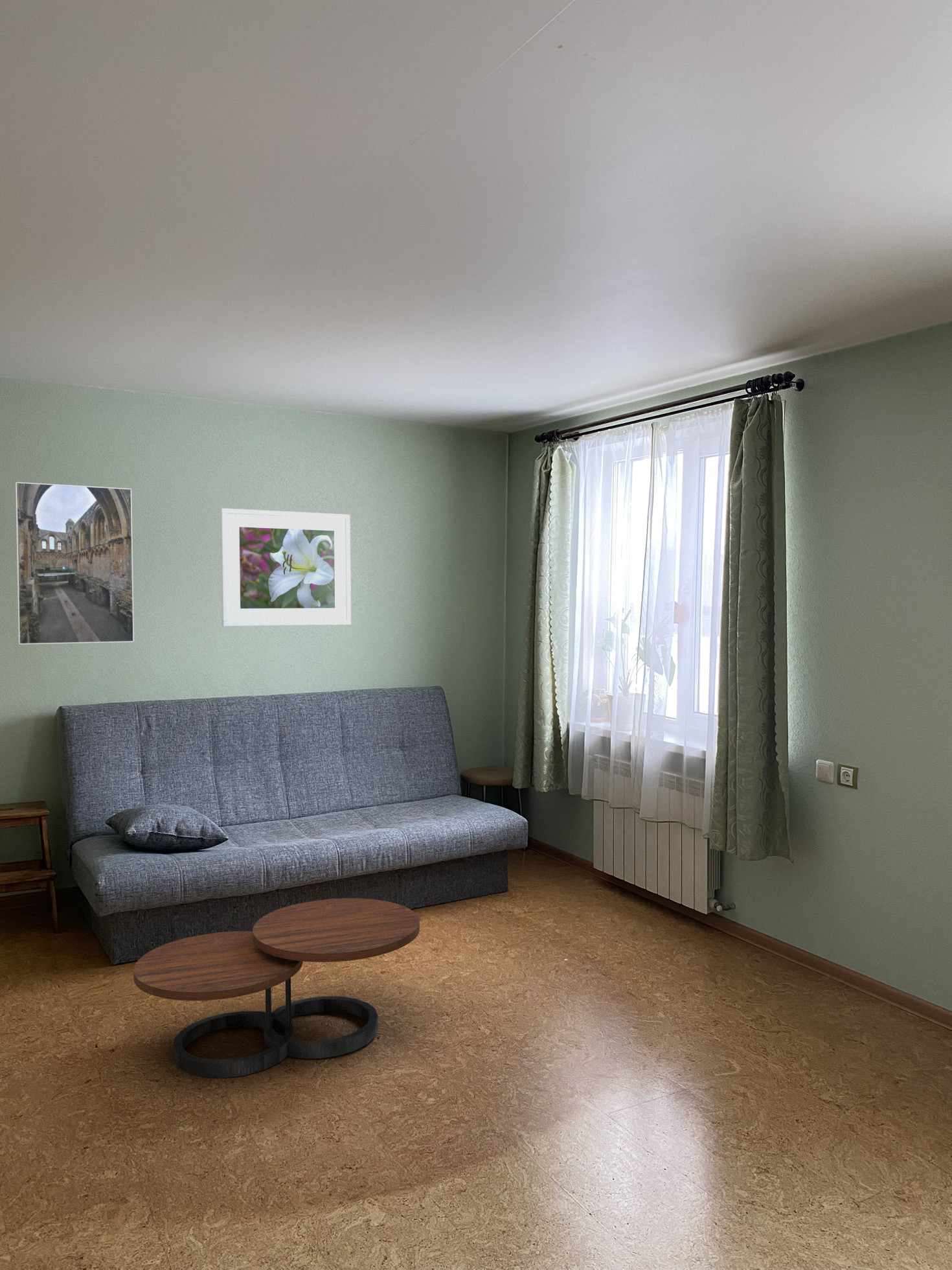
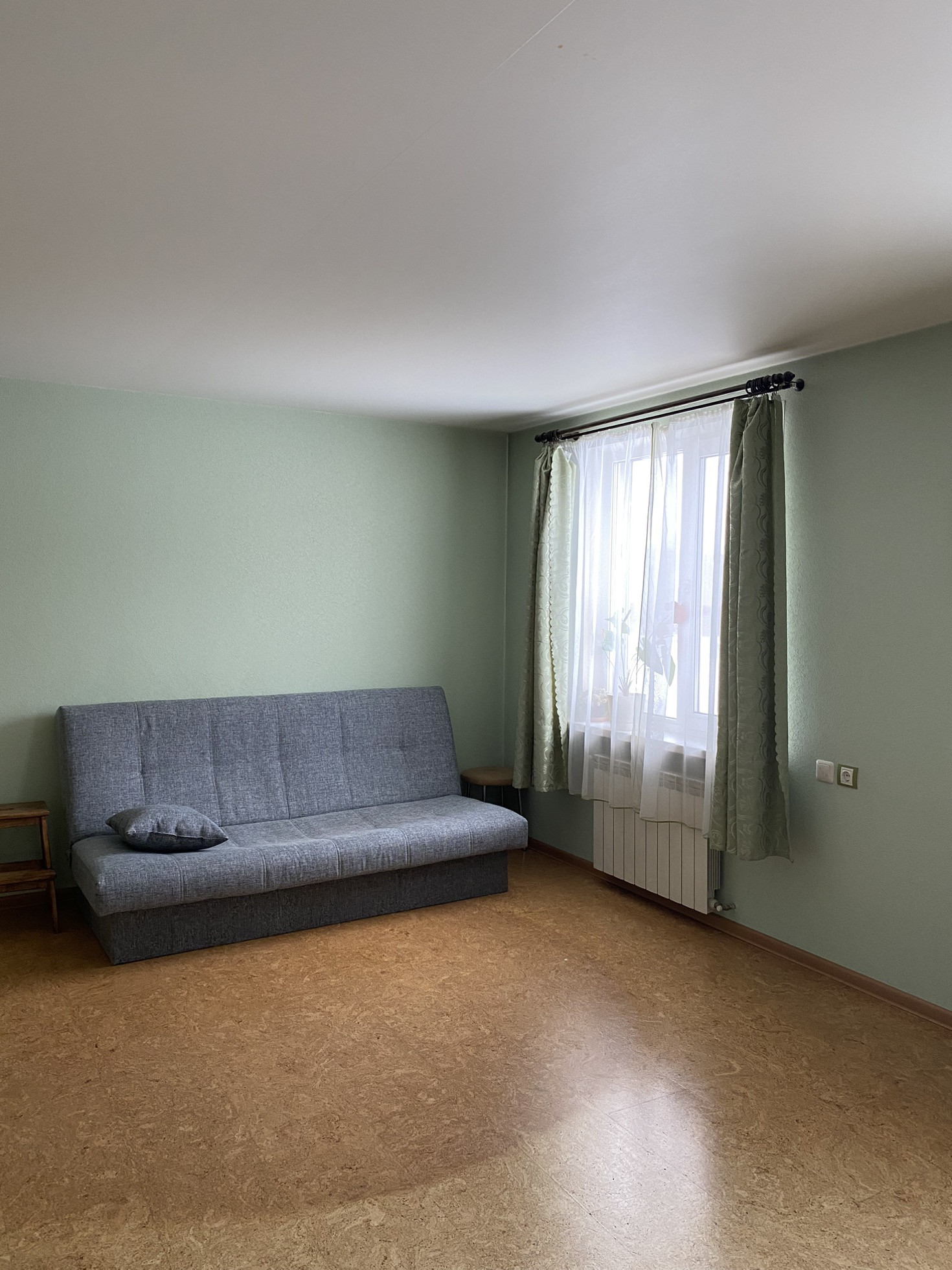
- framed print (76, 564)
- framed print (288, 568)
- coffee table (286, 986)
